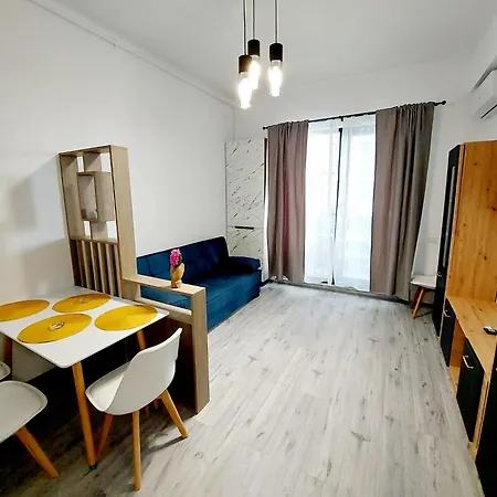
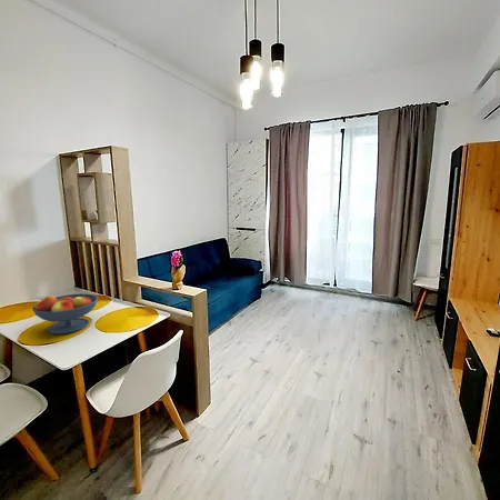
+ fruit bowl (67, 310)
